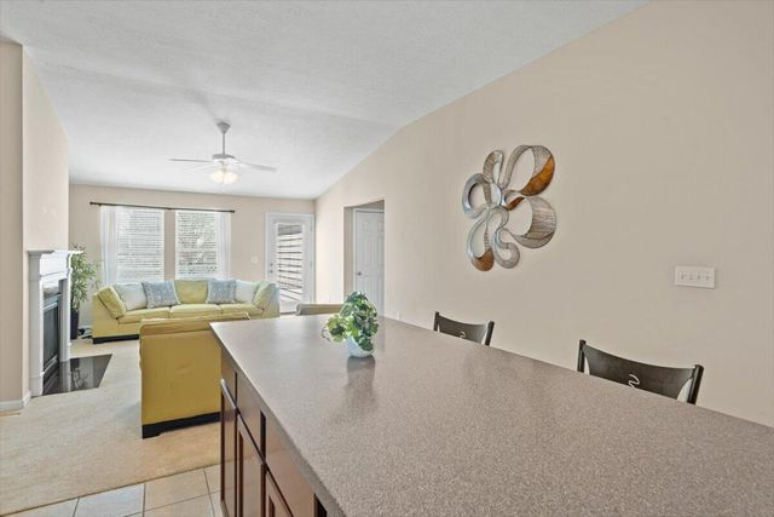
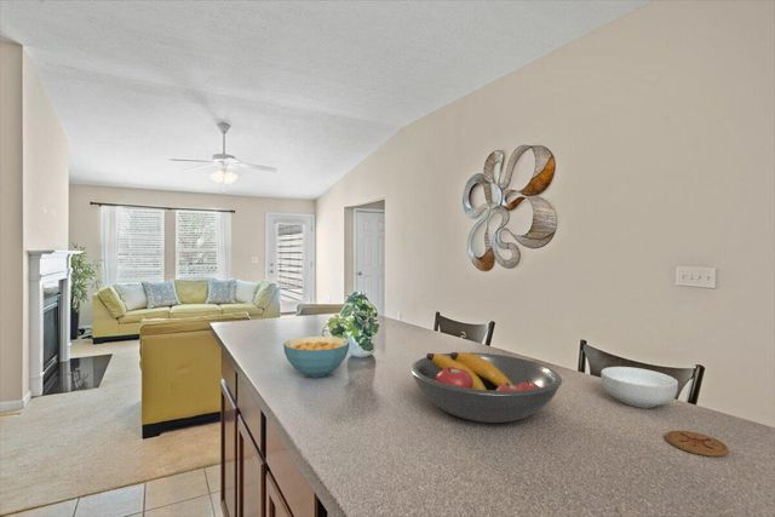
+ cereal bowl (316, 358)
+ fruit bowl (482, 384)
+ cereal bowl (637, 389)
+ coaster (695, 442)
